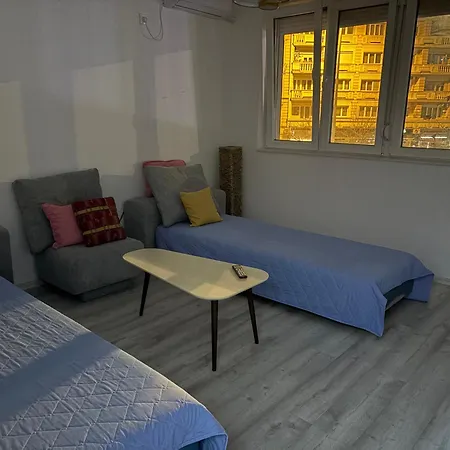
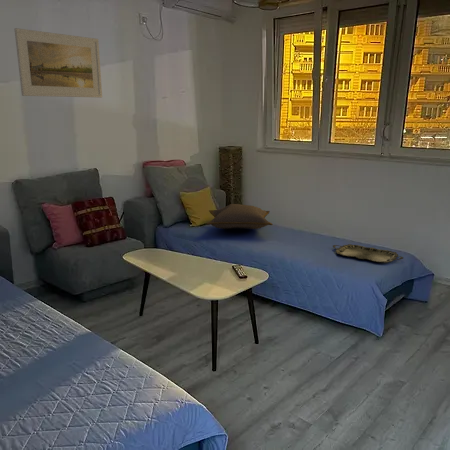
+ serving tray (366, 253)
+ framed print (62, 65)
+ cushion (239, 218)
